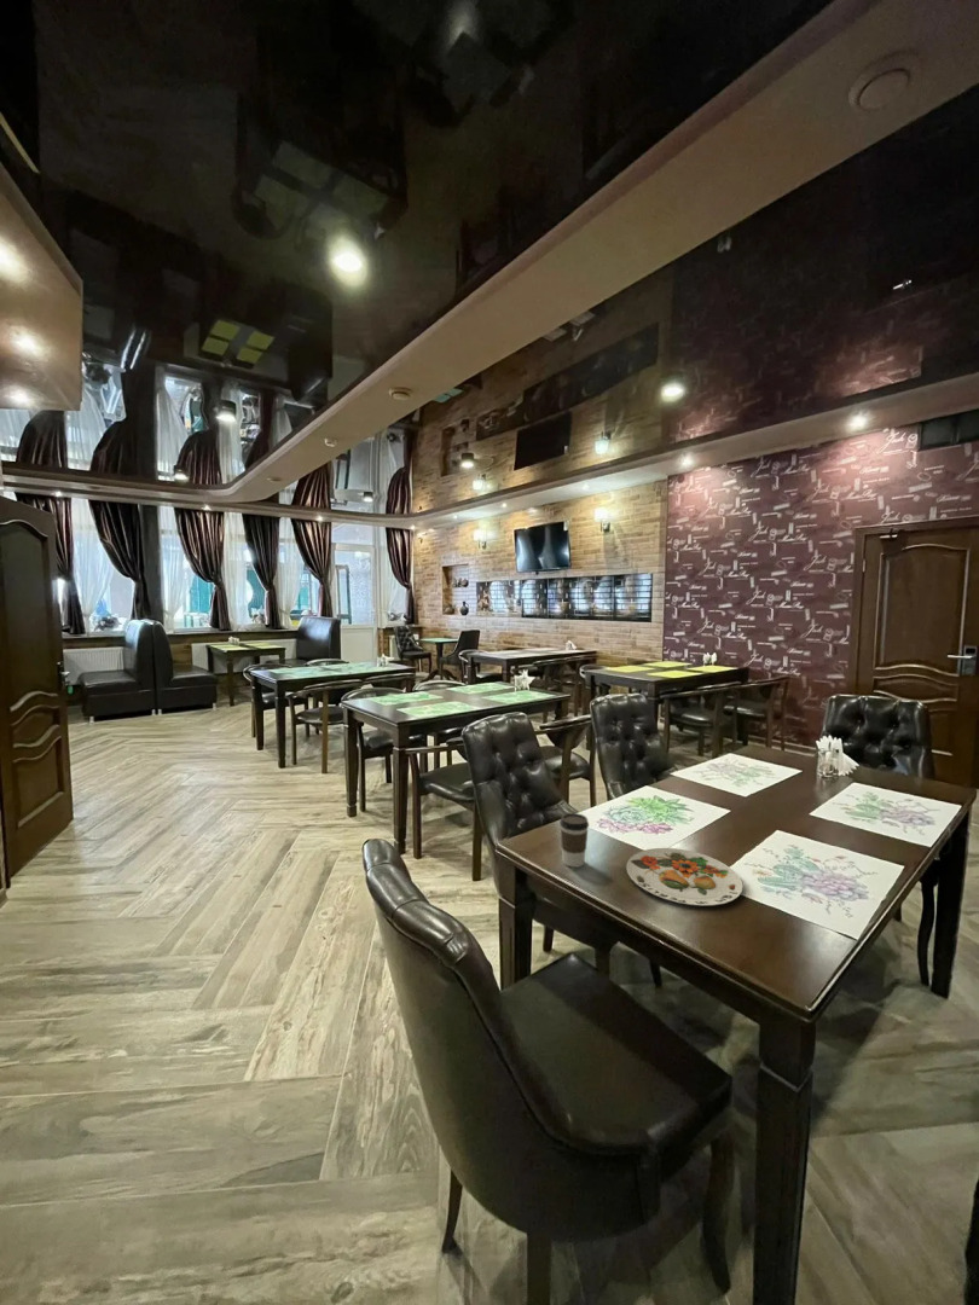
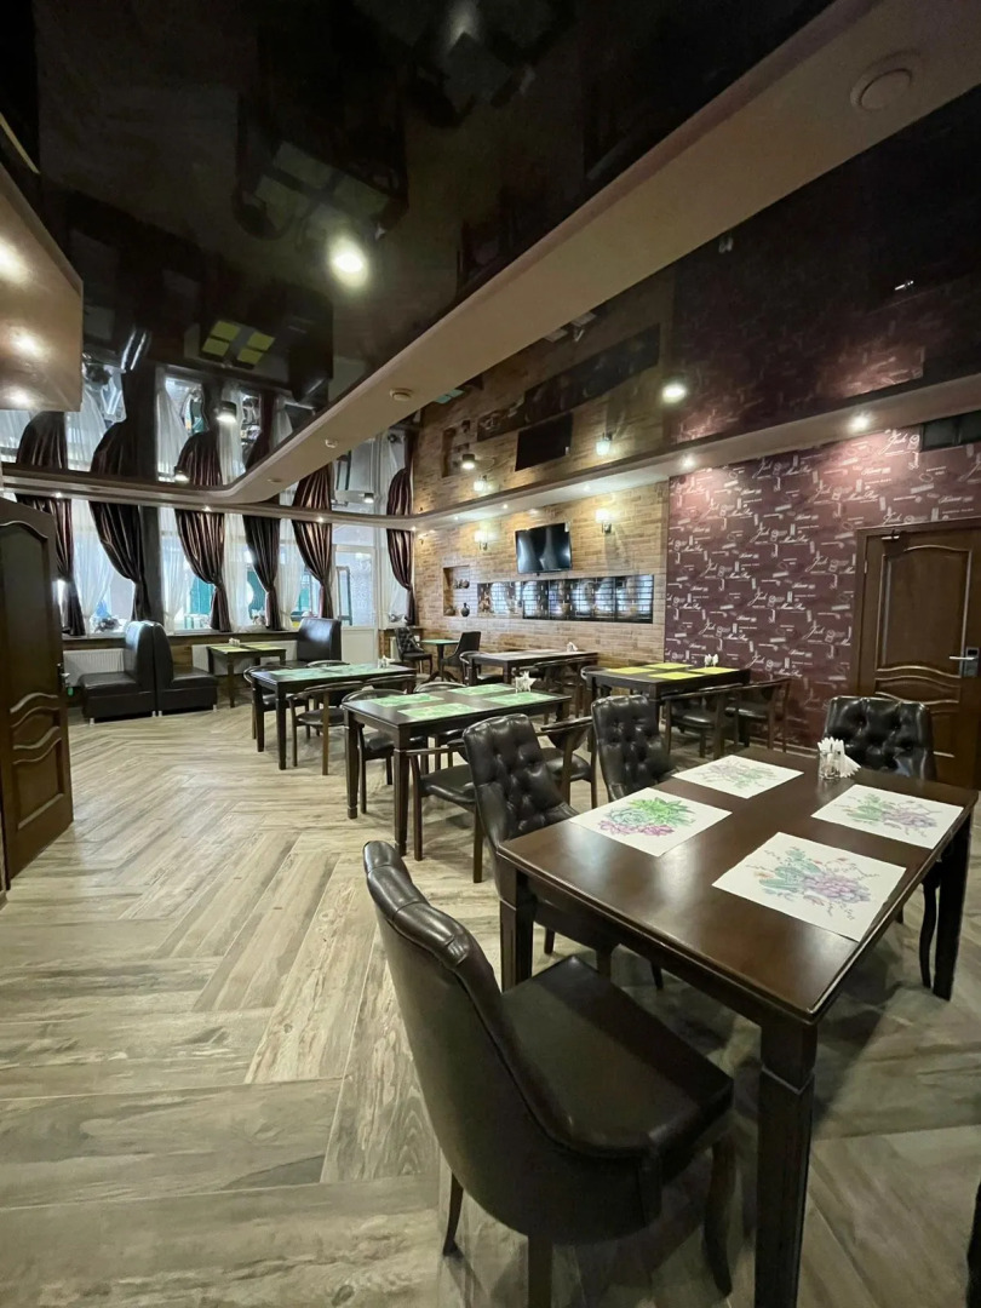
- coffee cup (573, 840)
- plate (682, 875)
